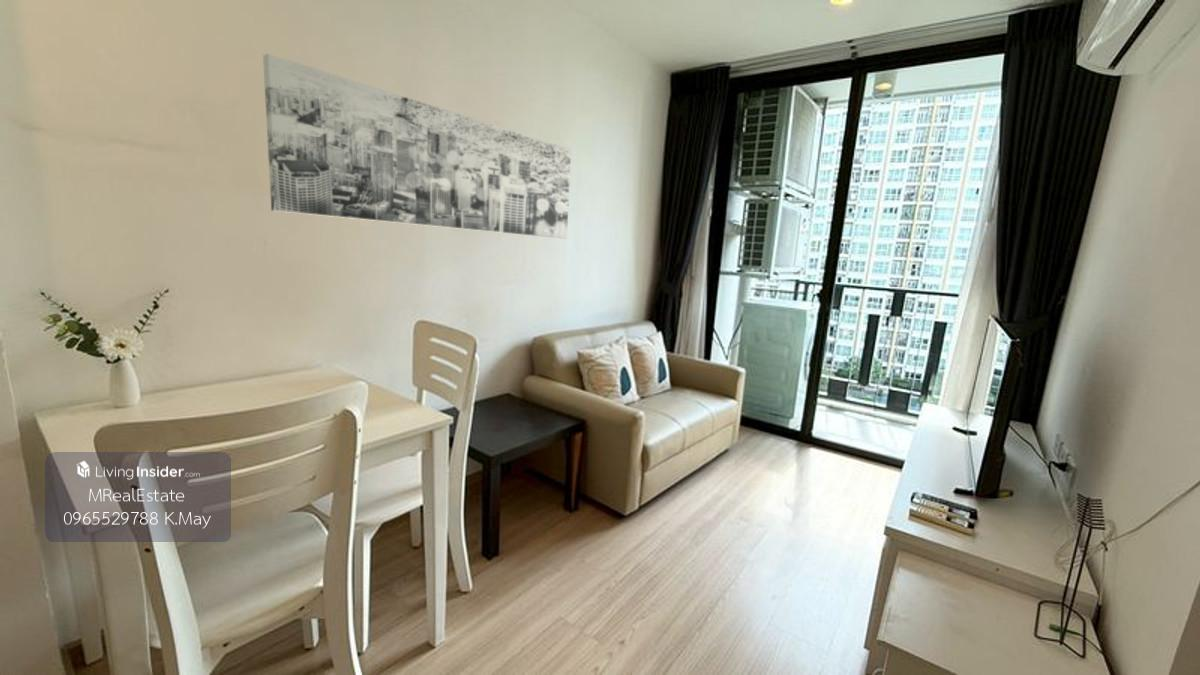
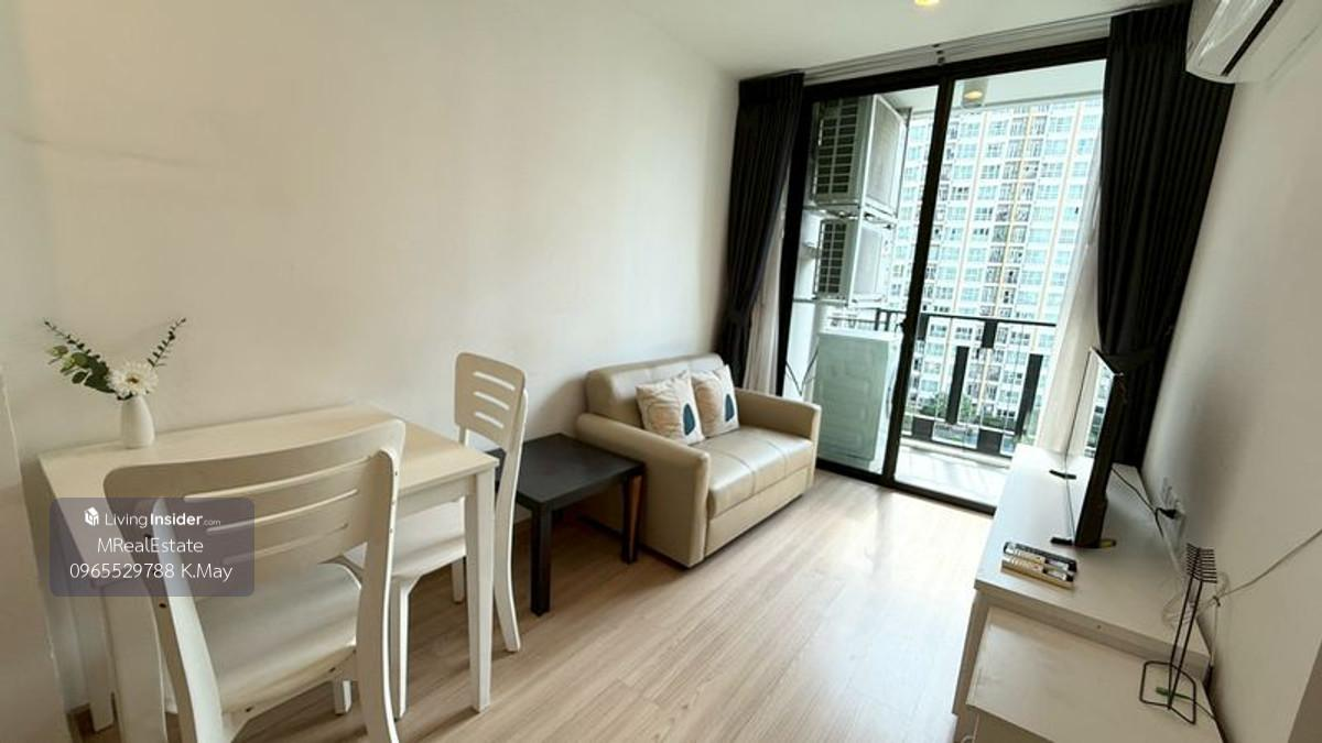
- wall art (457, 172)
